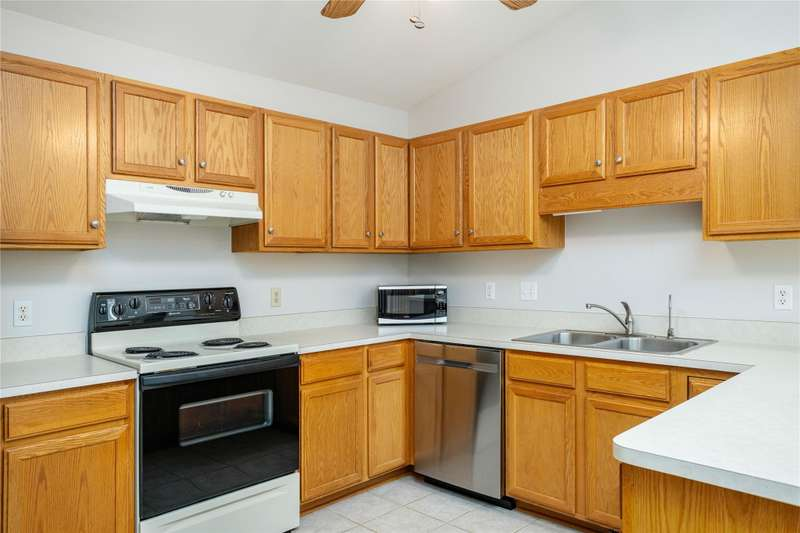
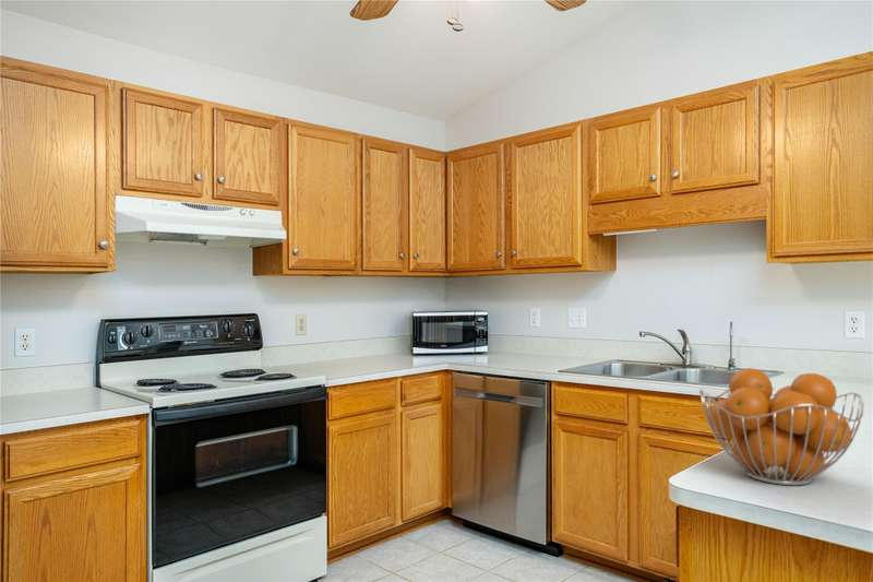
+ fruit basket (777, 423)
